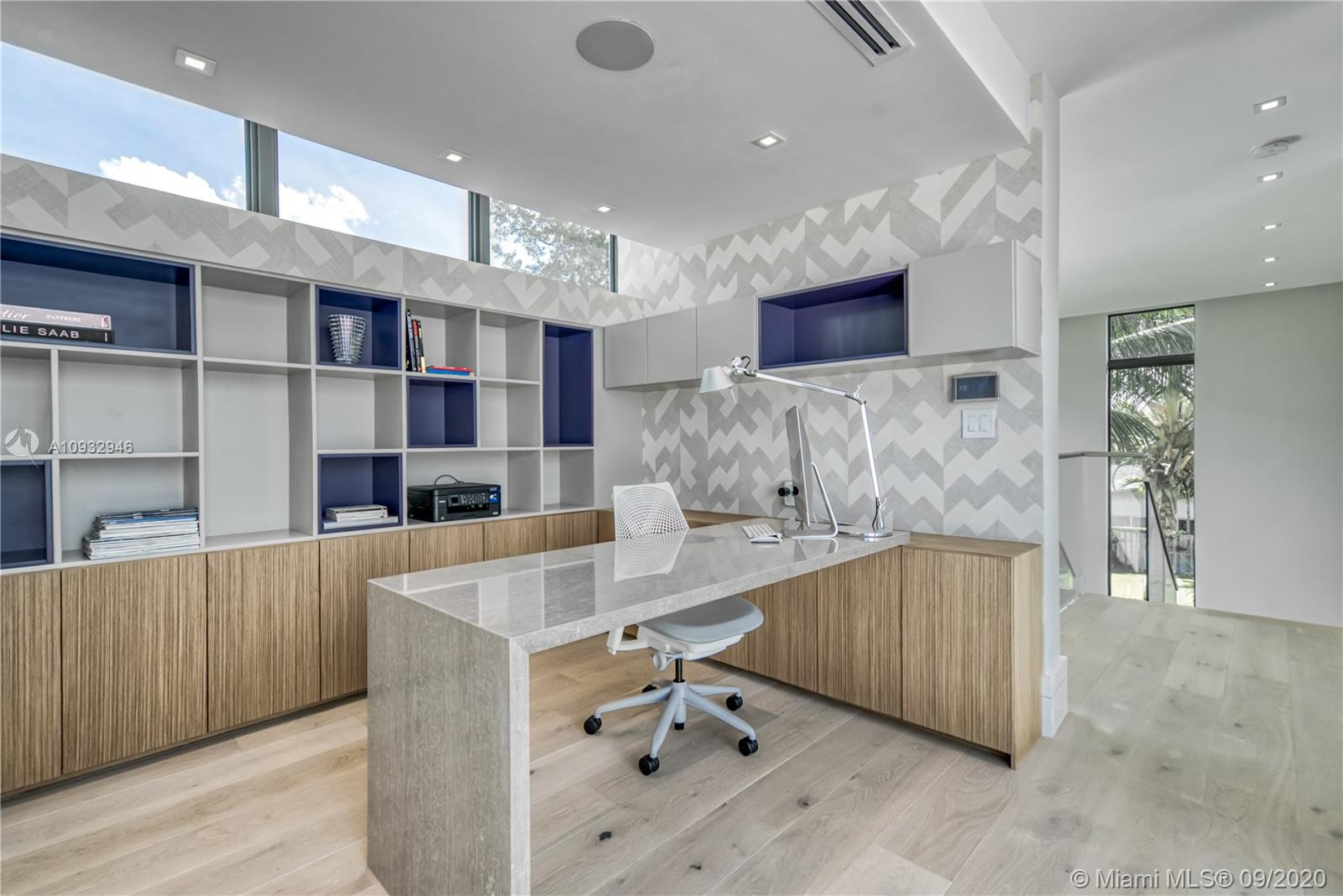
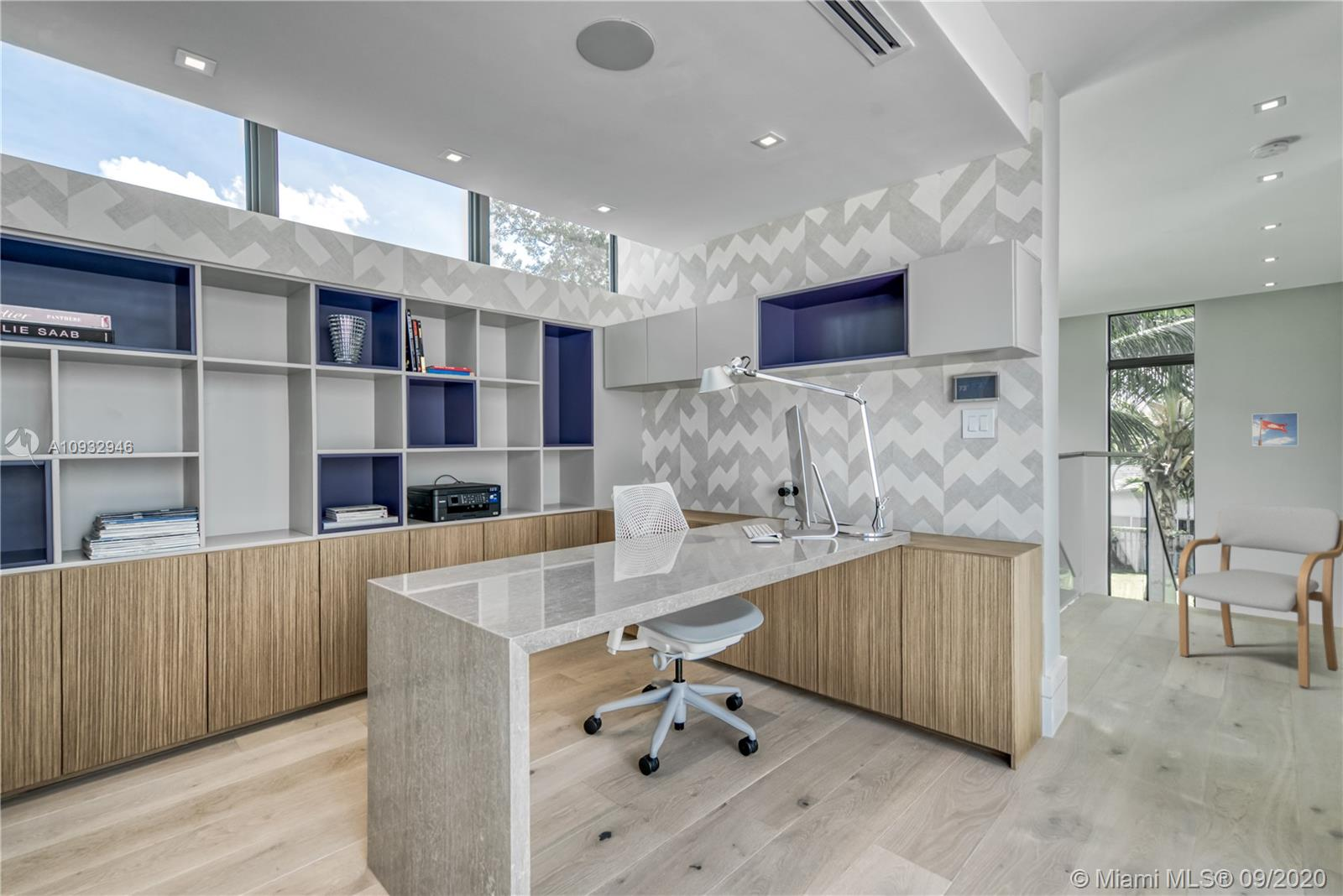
+ armchair (1255, 586)
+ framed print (1274, 430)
